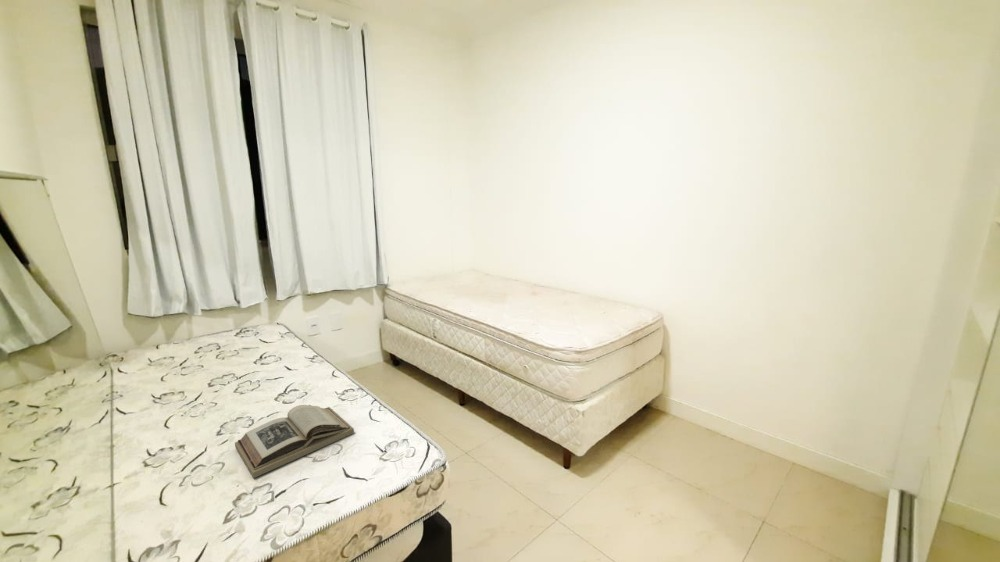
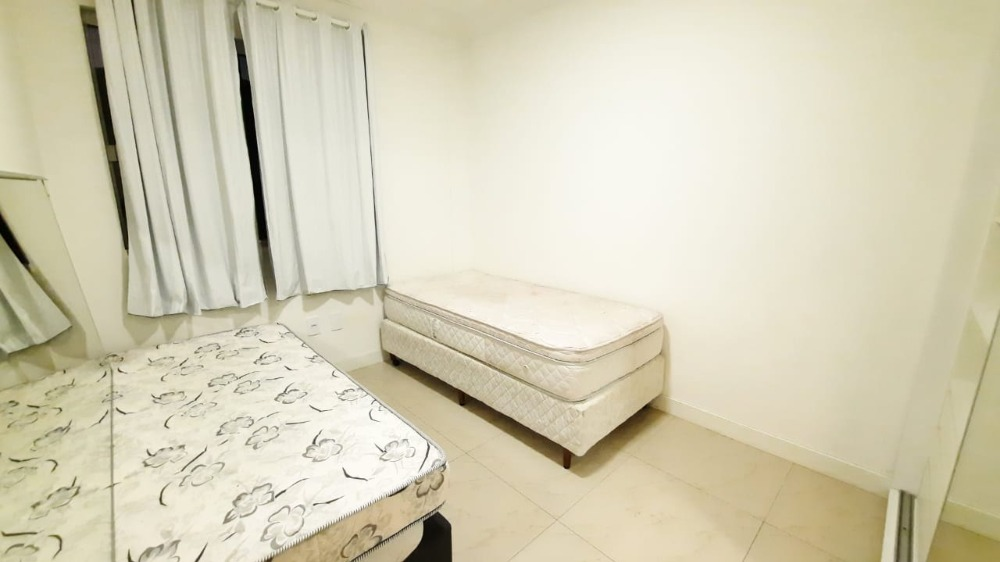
- book (295, 430)
